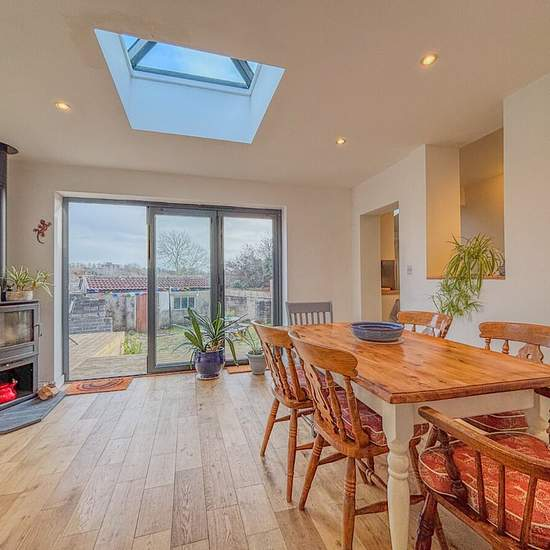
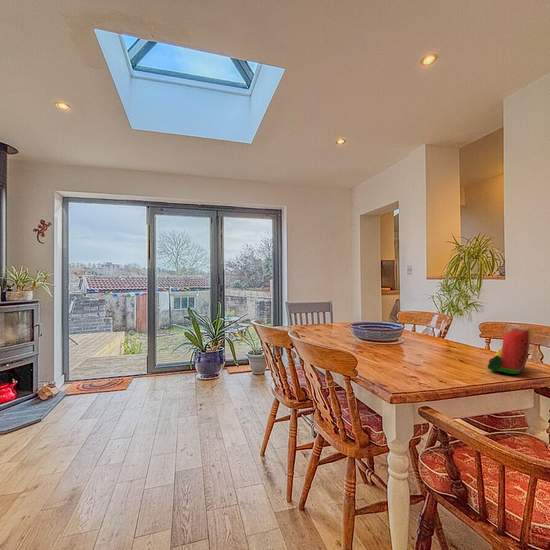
+ watermelon (506, 350)
